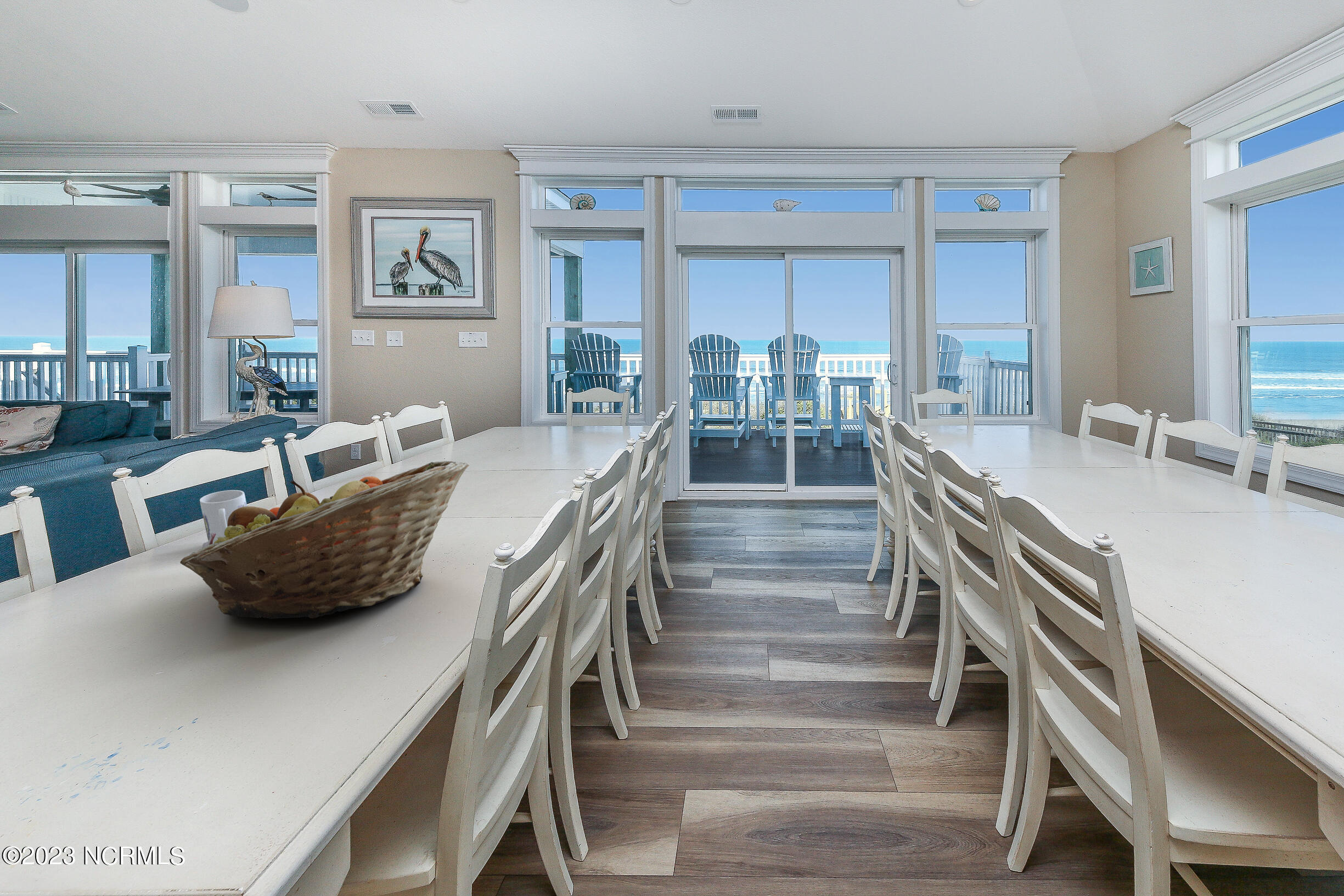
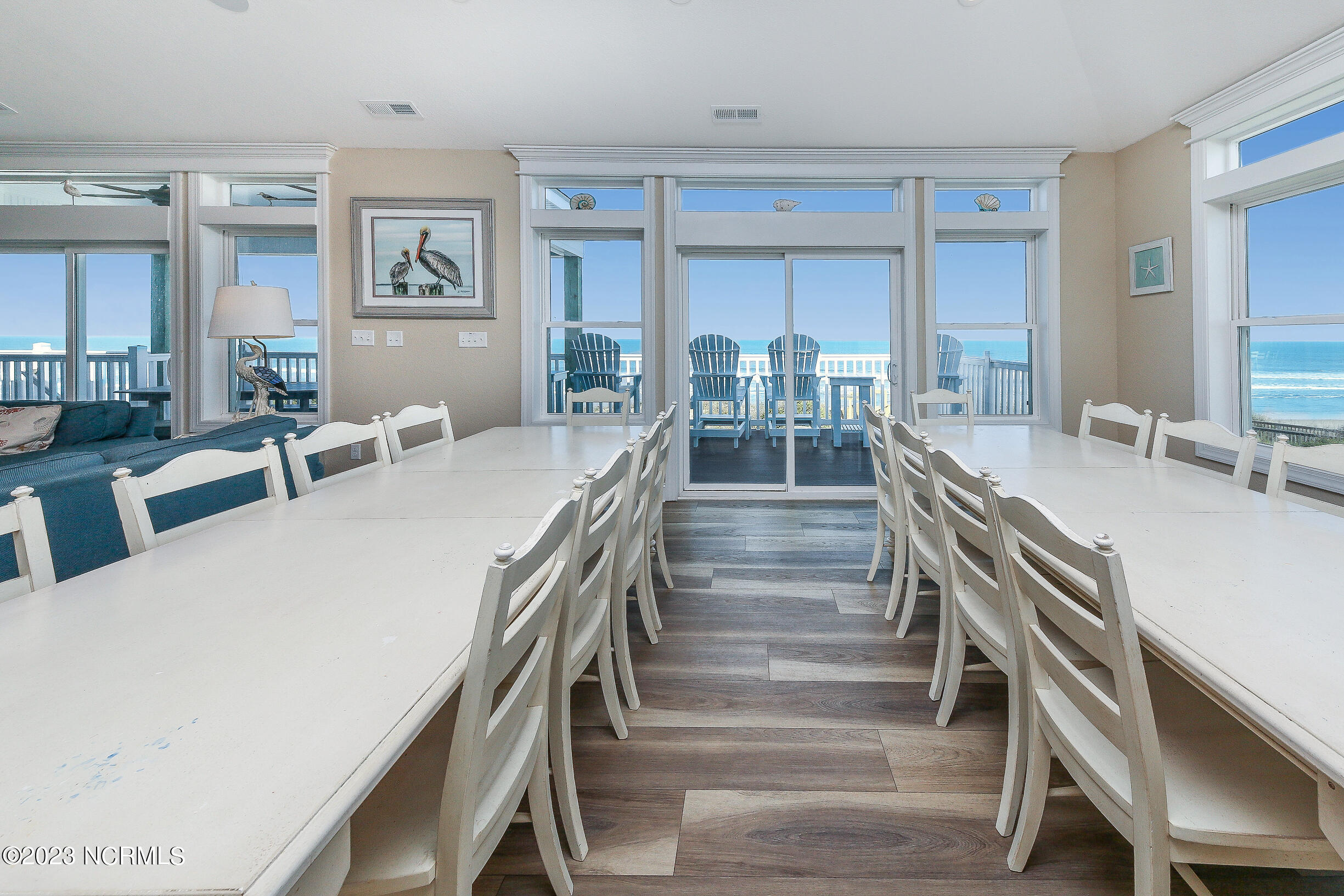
- fruit basket (340, 527)
- mug (228, 517)
